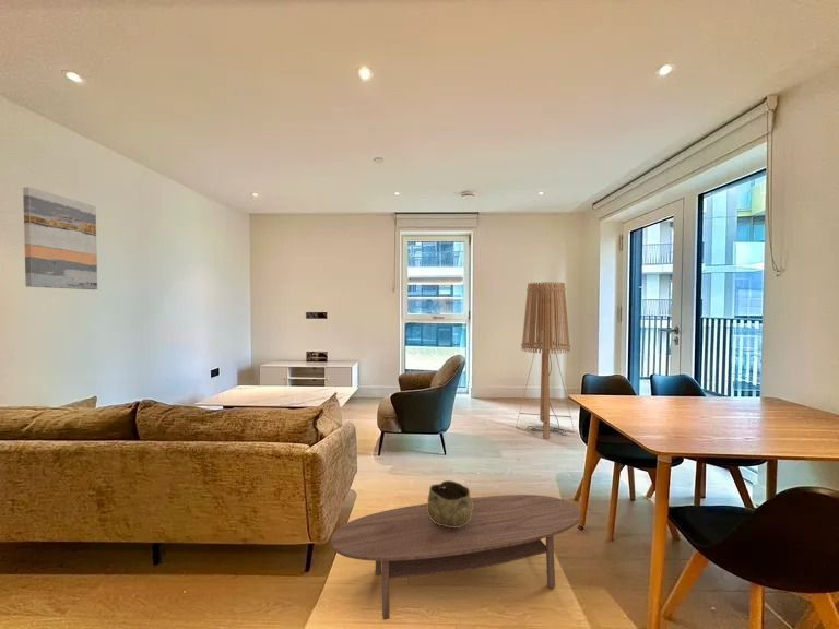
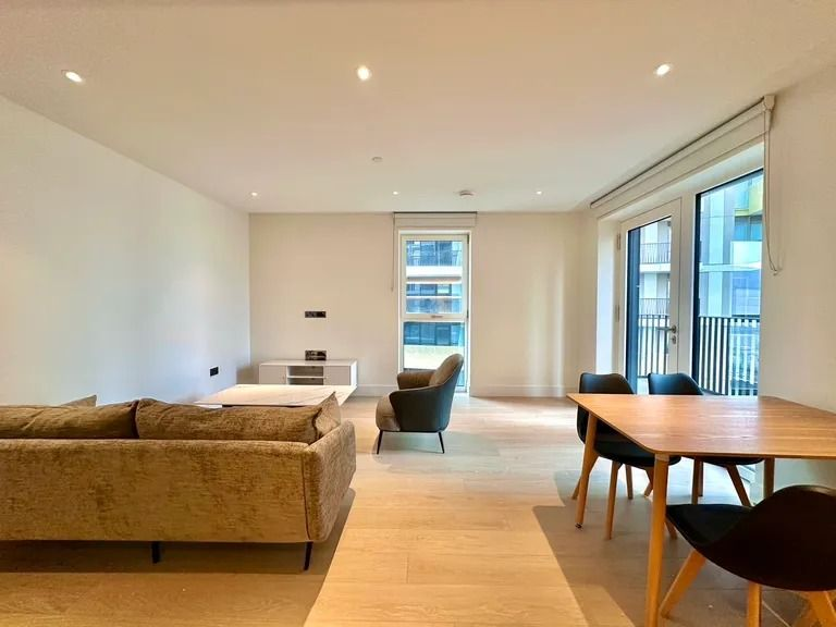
- decorative bowl (450, 505)
- floor lamp (545, 356)
- wall art (63, 242)
- coffee table (462, 550)
